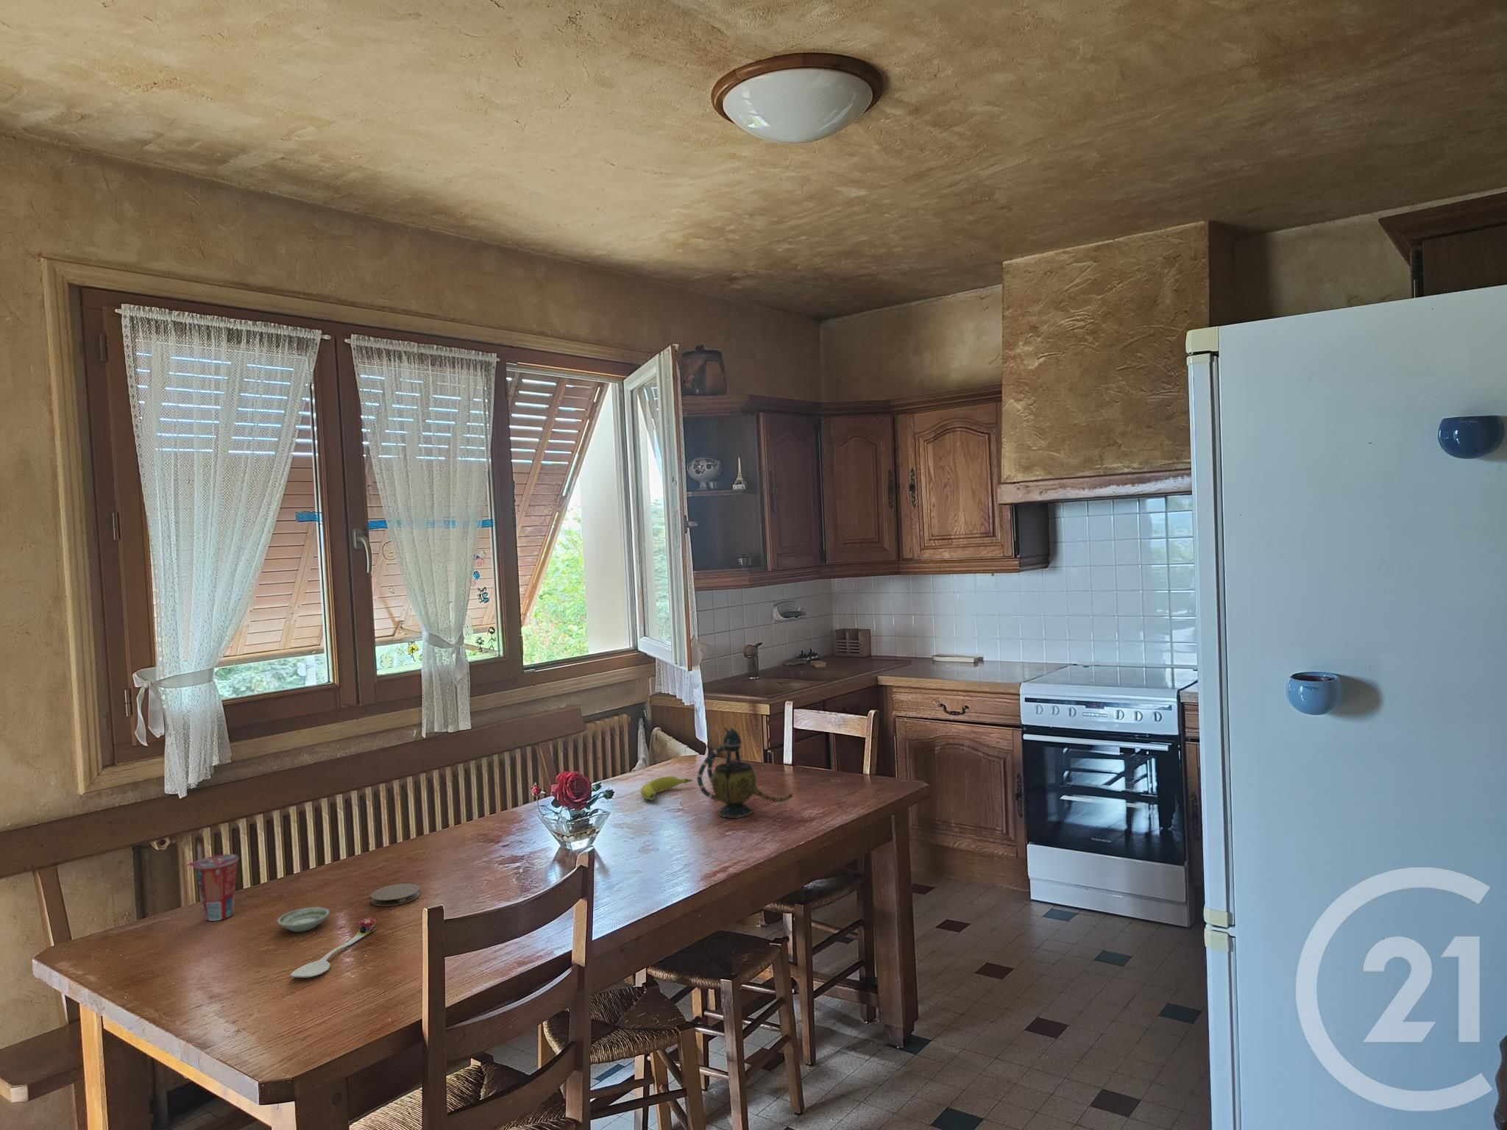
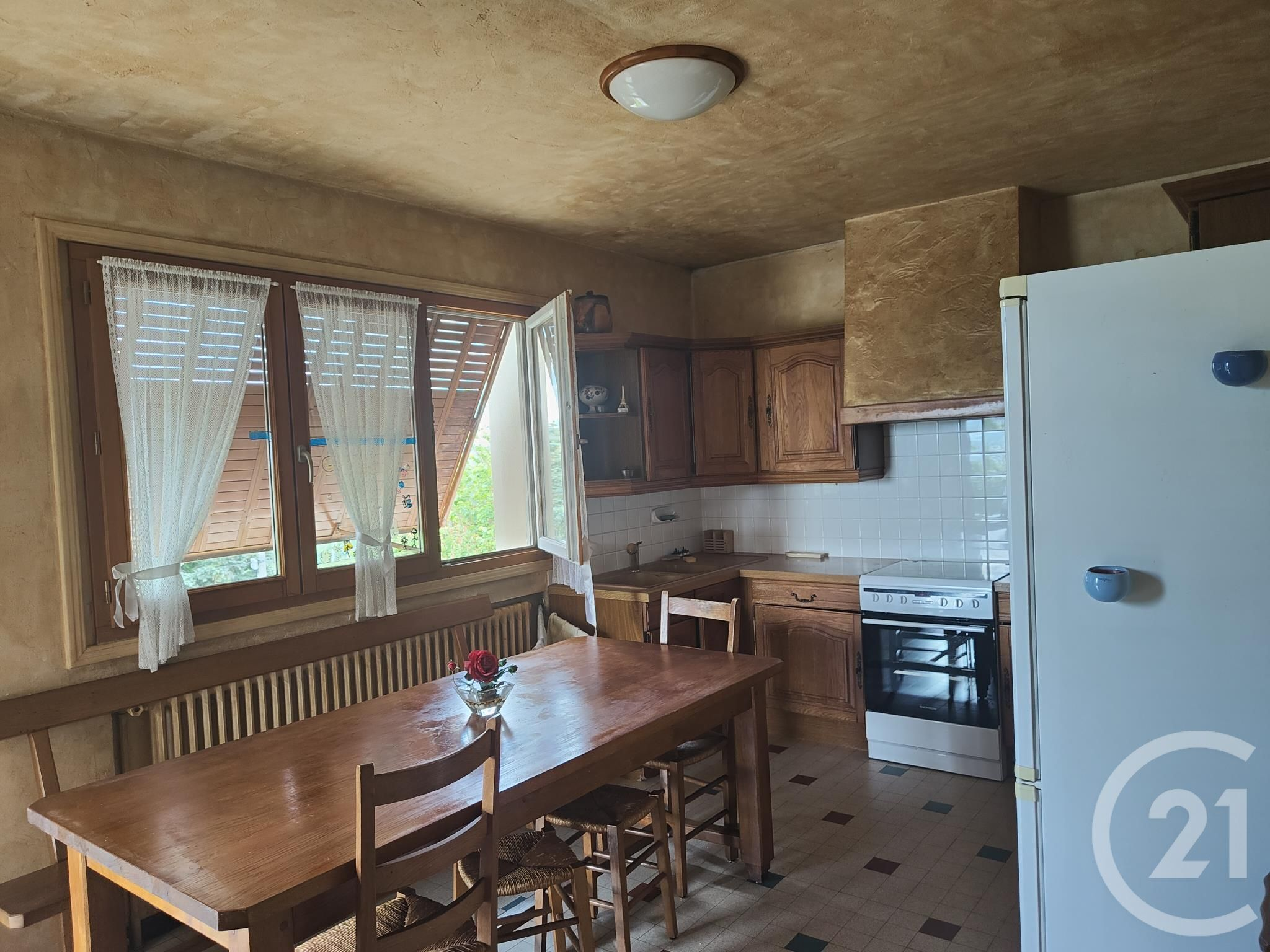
- saucer (303, 921)
- spoon (336, 947)
- fruit (665, 787)
- teapot (745, 770)
- coaster (395, 895)
- cup (216, 889)
